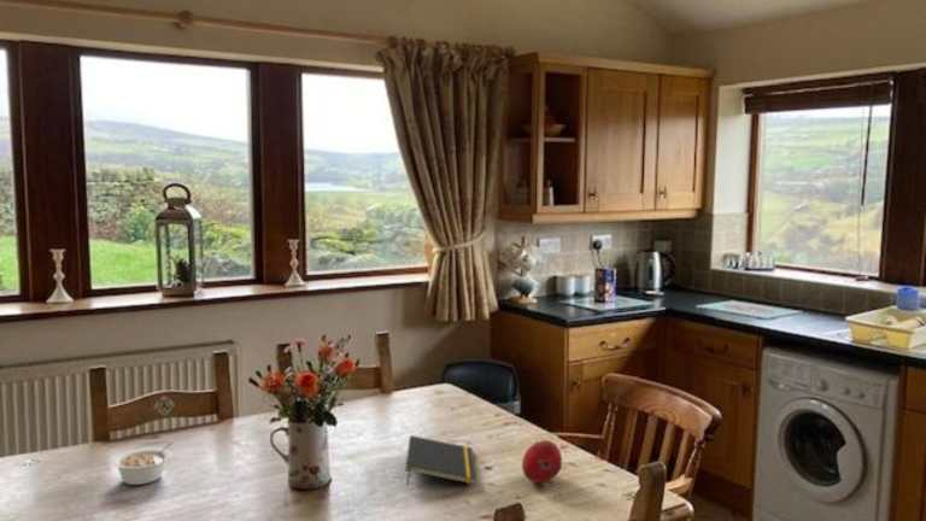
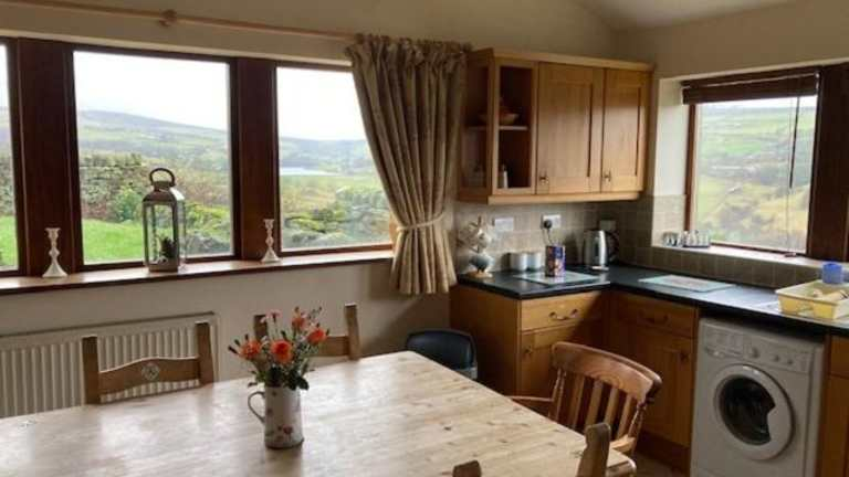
- fruit (540, 459)
- legume (142, 464)
- notepad (440, 458)
